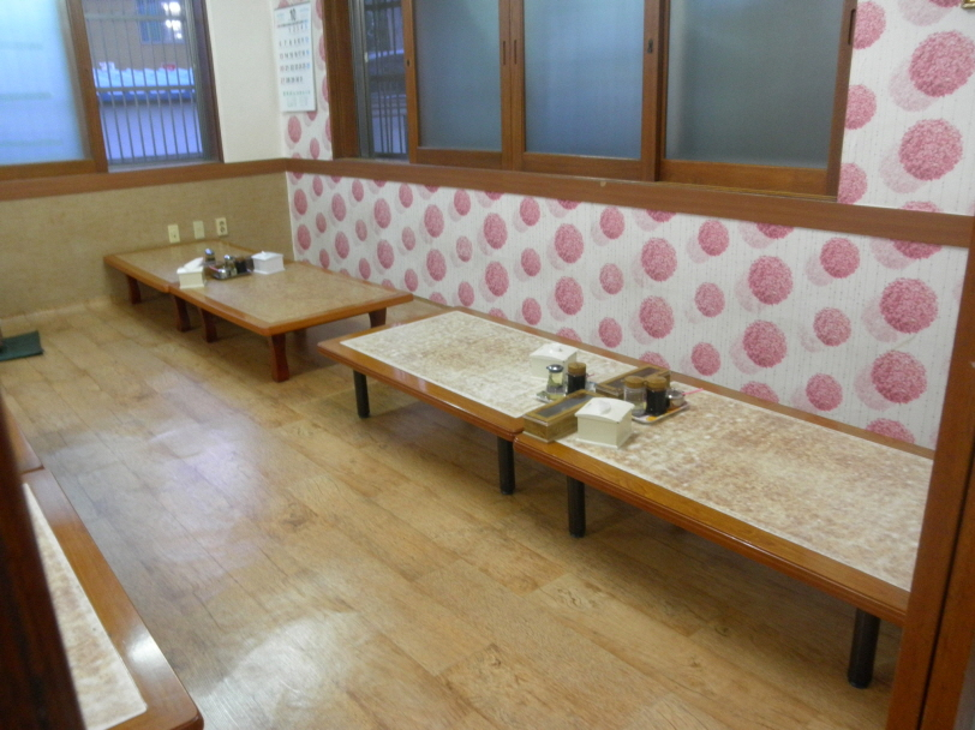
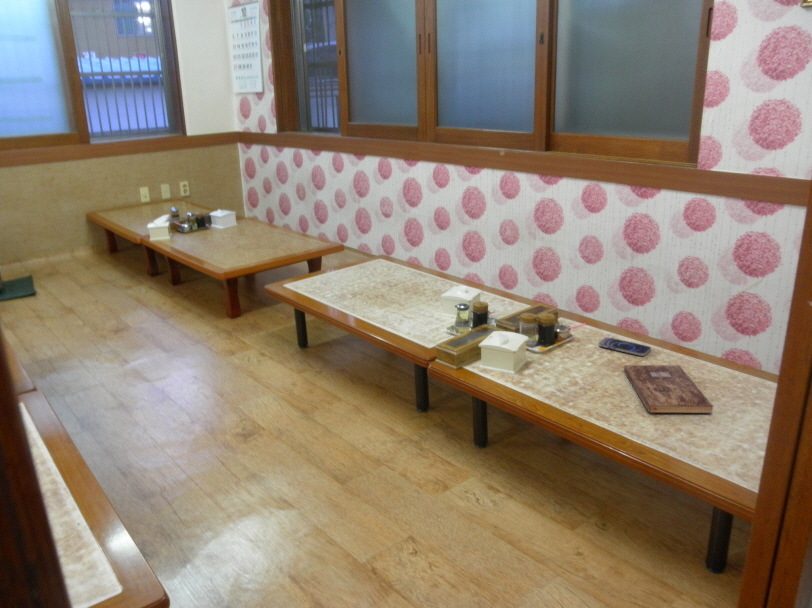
+ smartphone (624, 346)
+ bible (665, 388)
